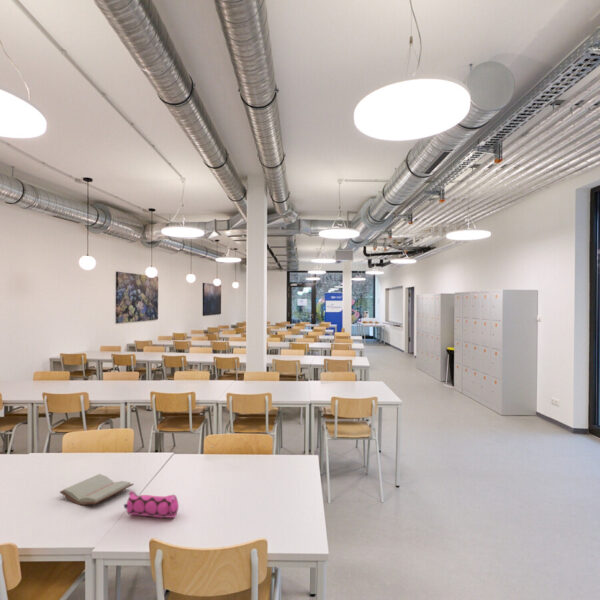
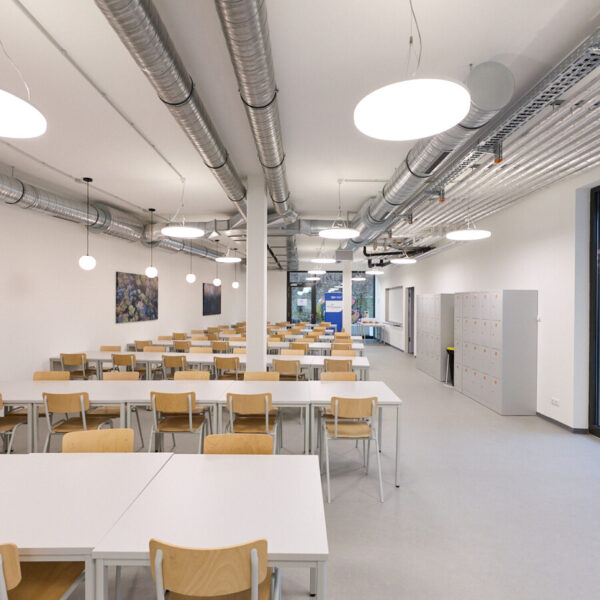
- paperback book (97, 489)
- pencil case (152, 503)
